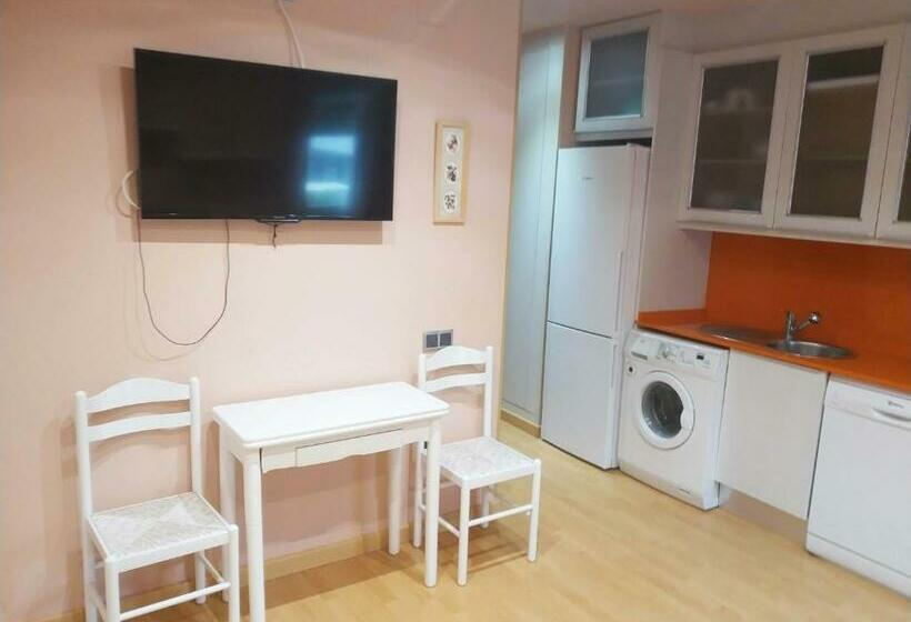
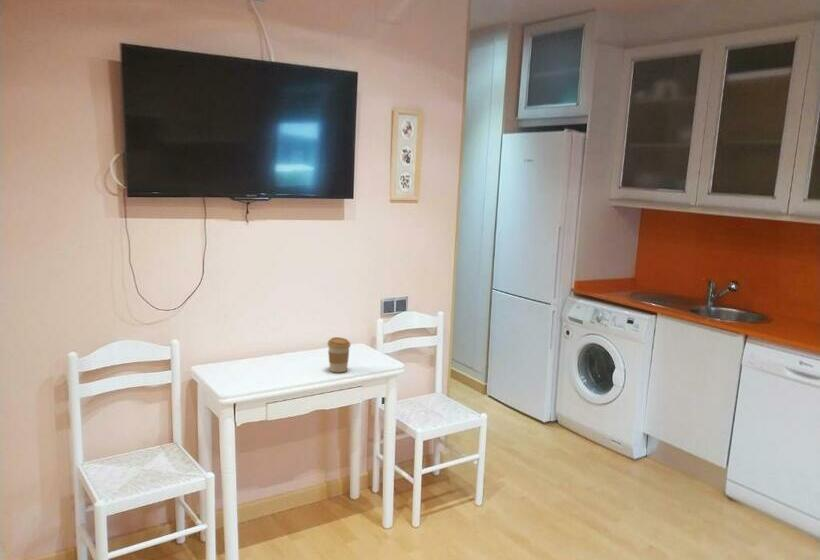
+ coffee cup (338, 354)
